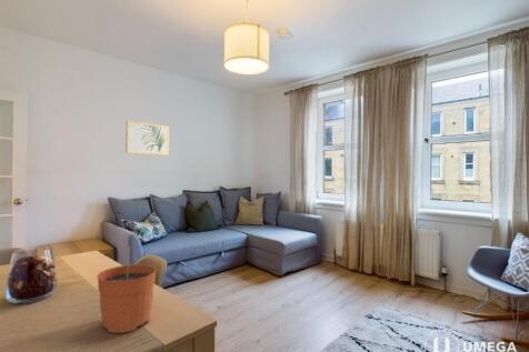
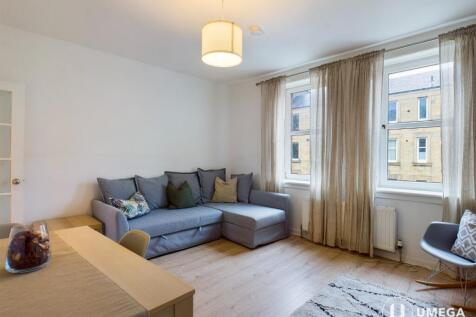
- plant pot (127, 284)
- wall art (148, 139)
